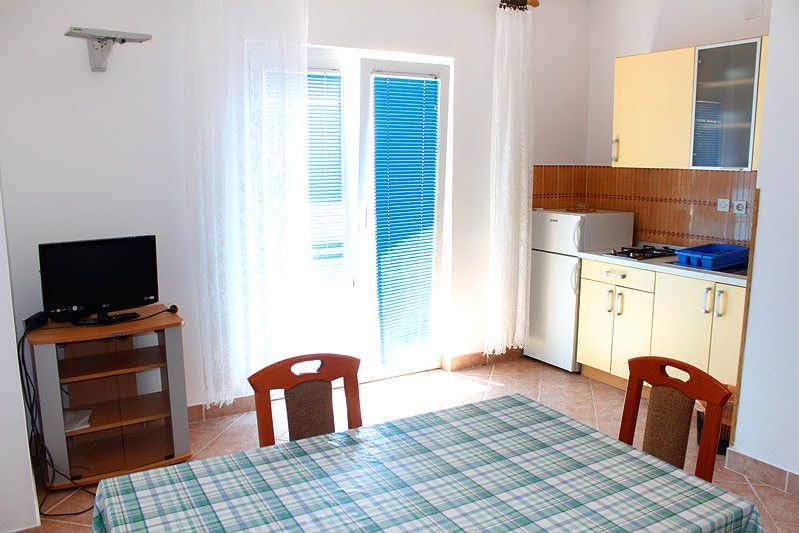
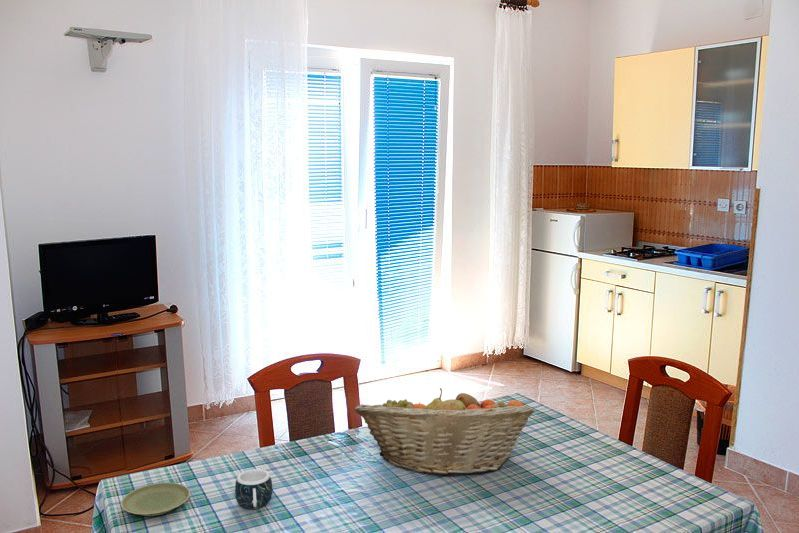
+ mug (254, 492)
+ fruit basket (443, 422)
+ plate (156, 501)
